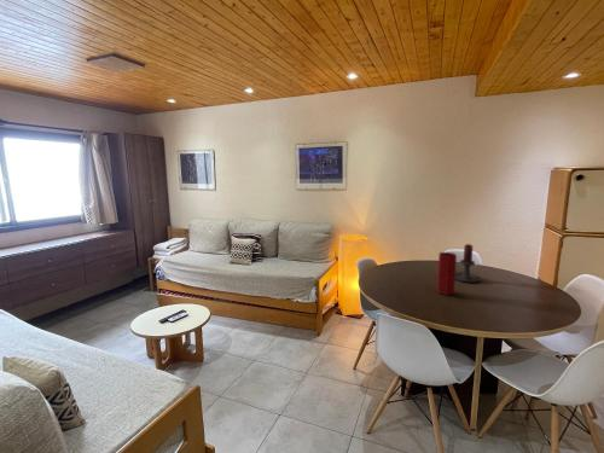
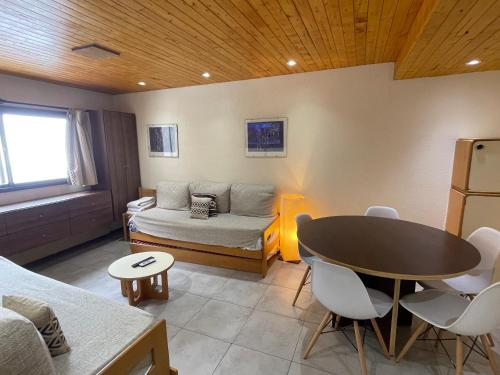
- vase (446, 273)
- candle holder (463, 261)
